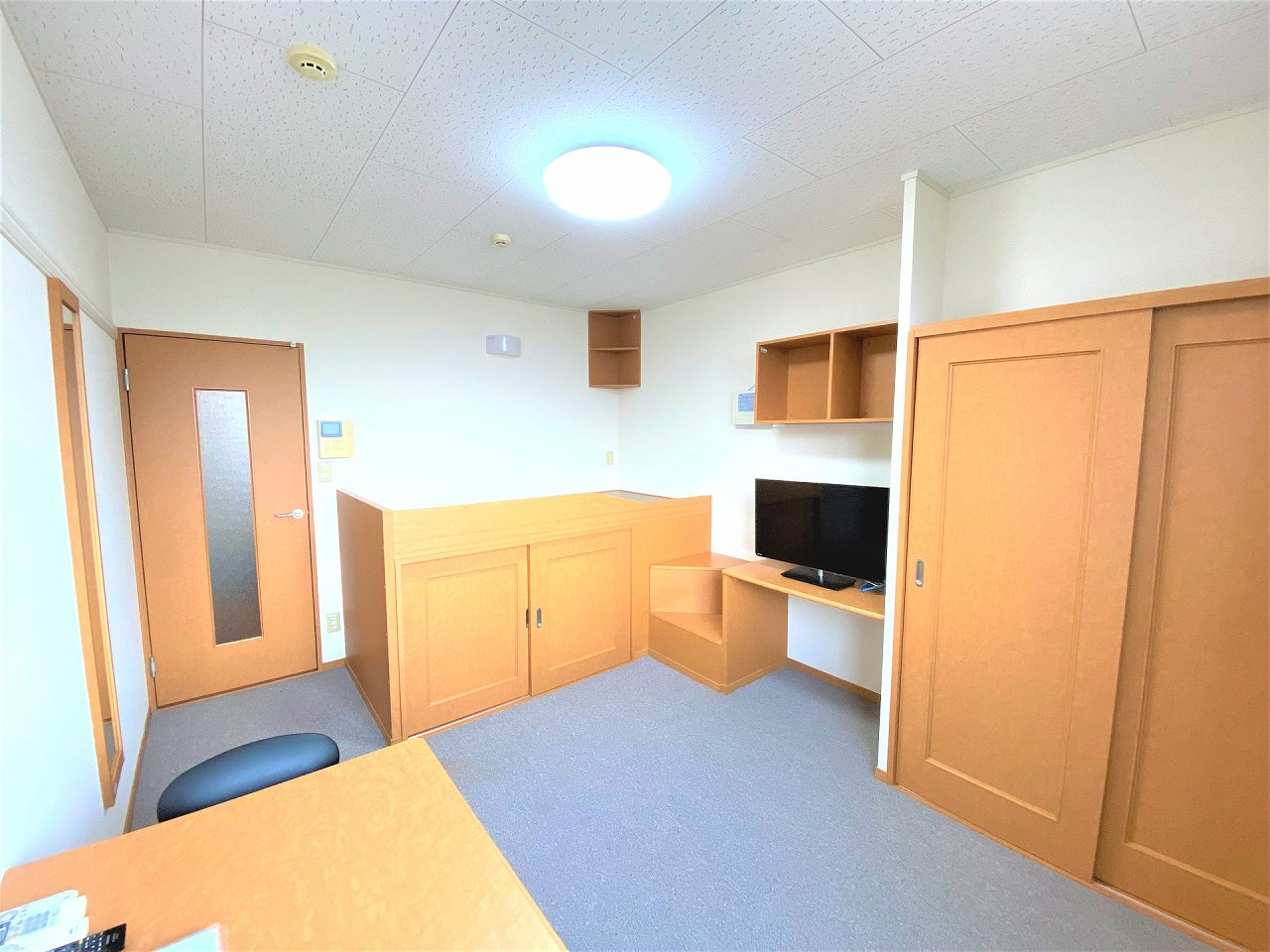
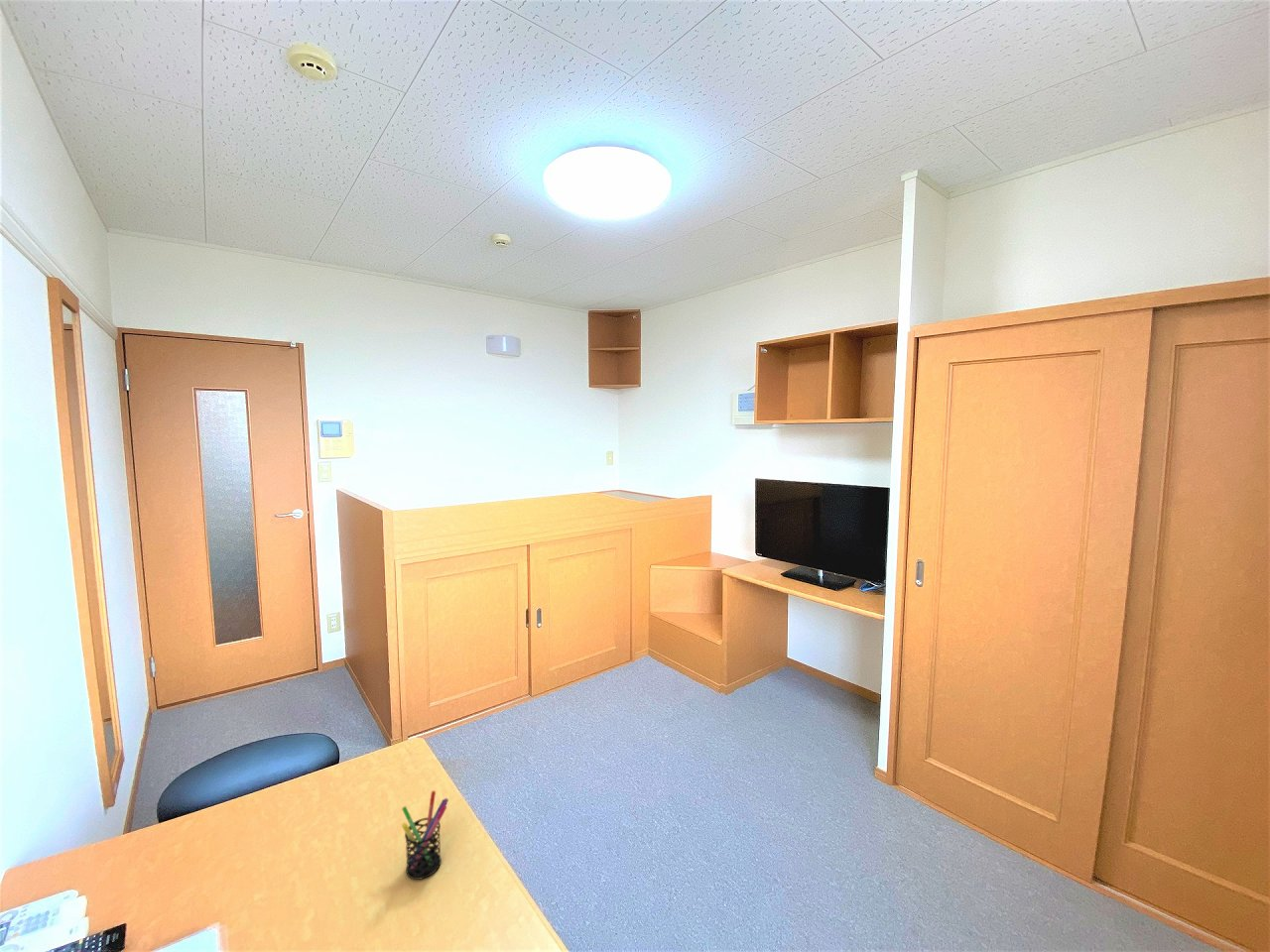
+ pen holder (421, 832)
